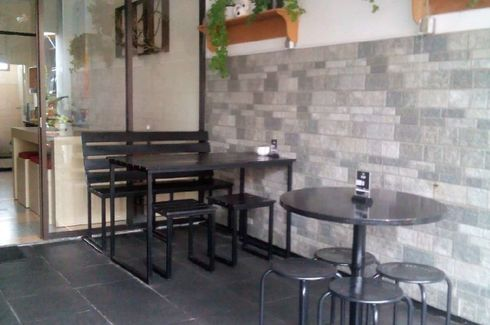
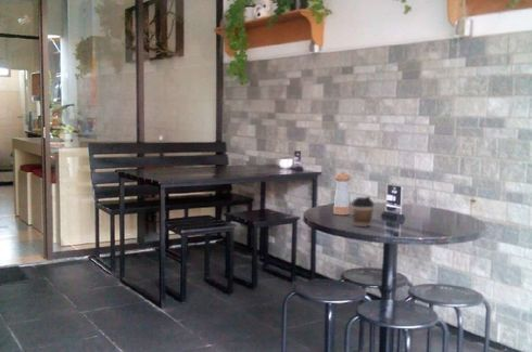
+ pepper shaker (342, 193)
+ coffee cup (362, 210)
